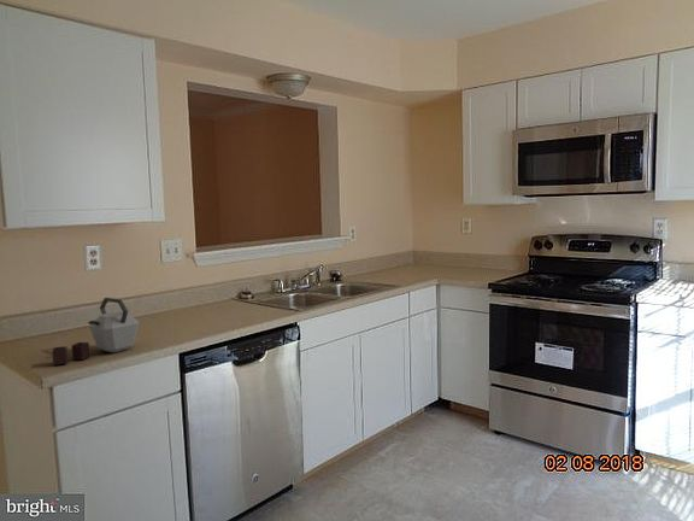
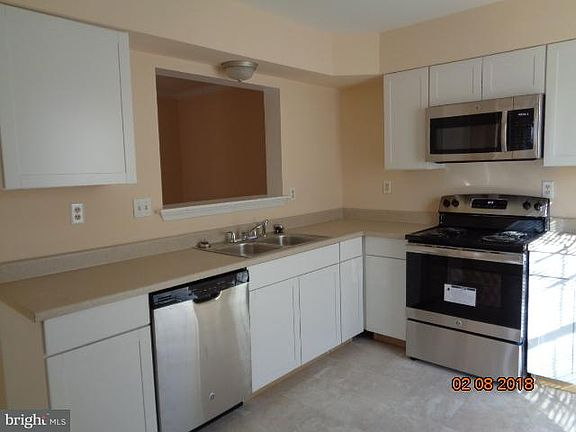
- kettle (93, 328)
